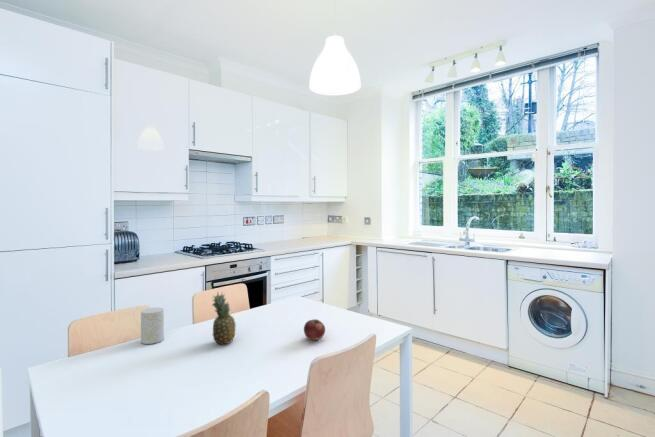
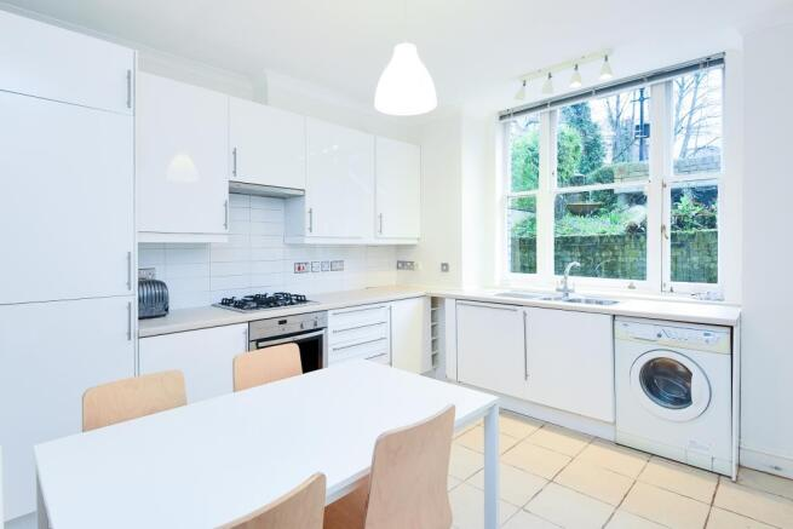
- cup (152, 325)
- fruit (223, 316)
- fruit (314, 329)
